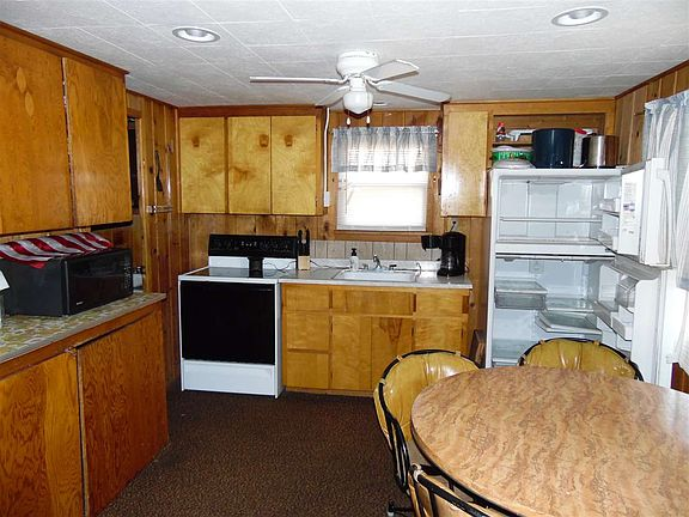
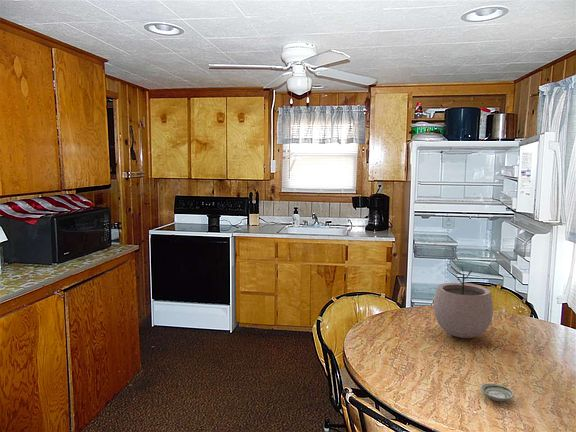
+ saucer (496, 393)
+ plant pot (463, 301)
